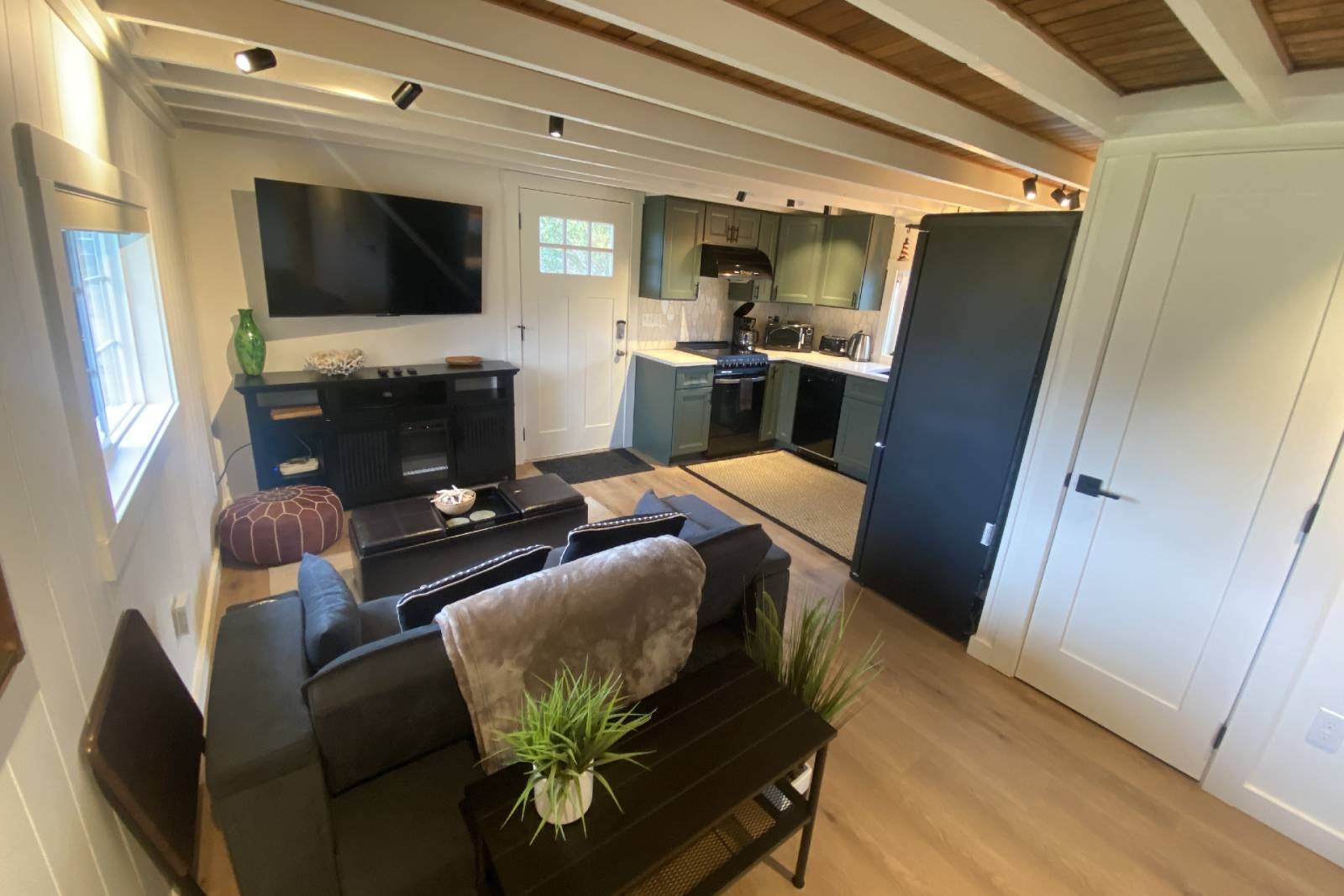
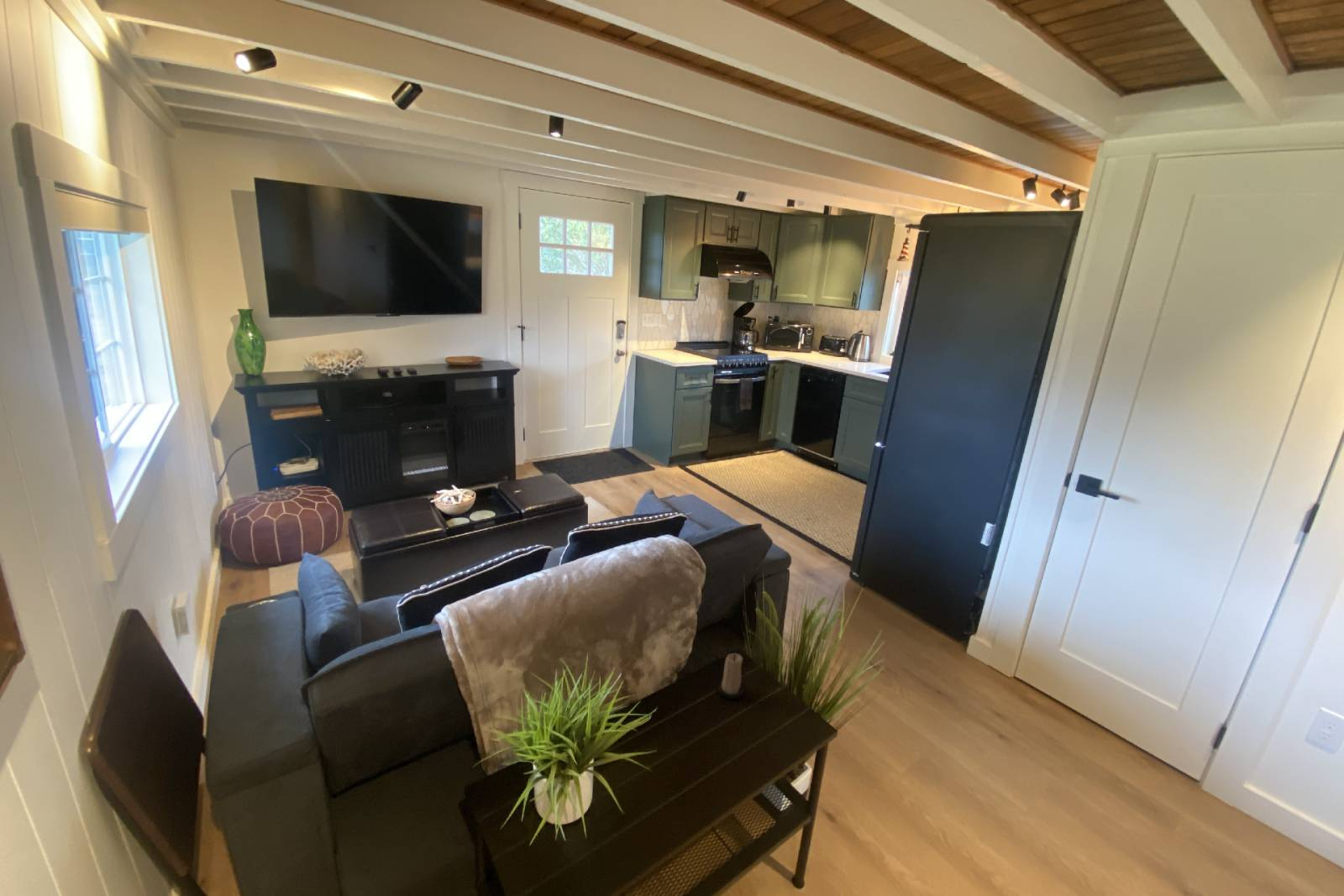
+ candle (732, 672)
